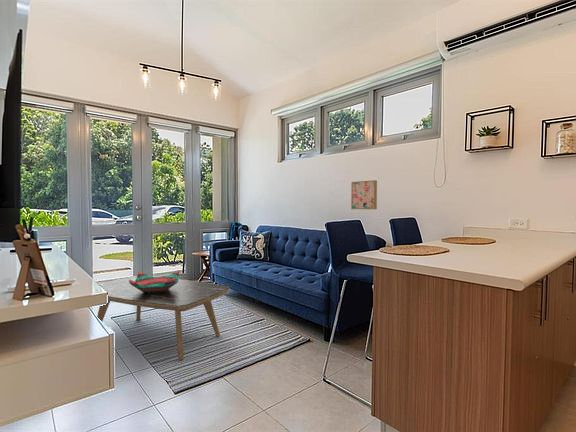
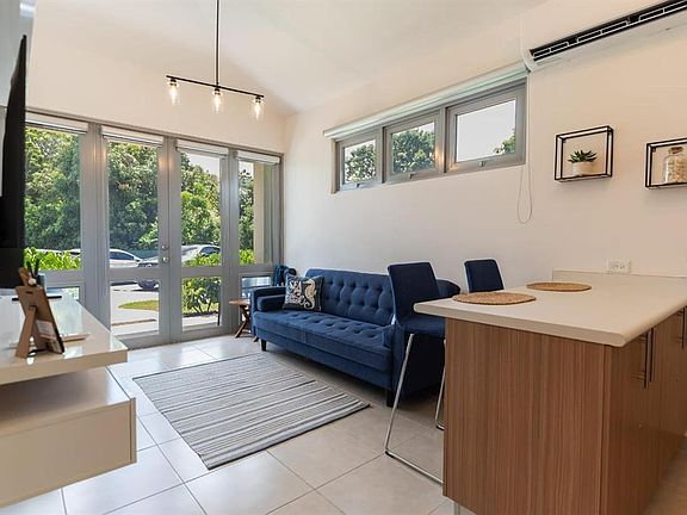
- wall art (363, 195)
- coffee table (156, 308)
- decorative bowl (155, 282)
